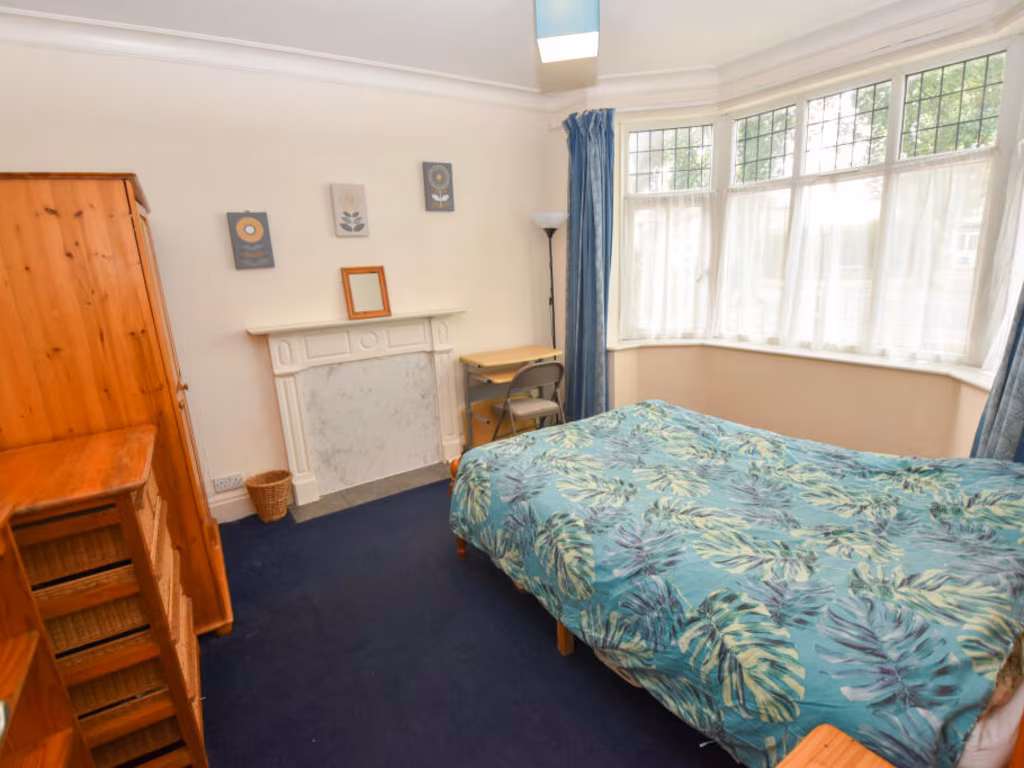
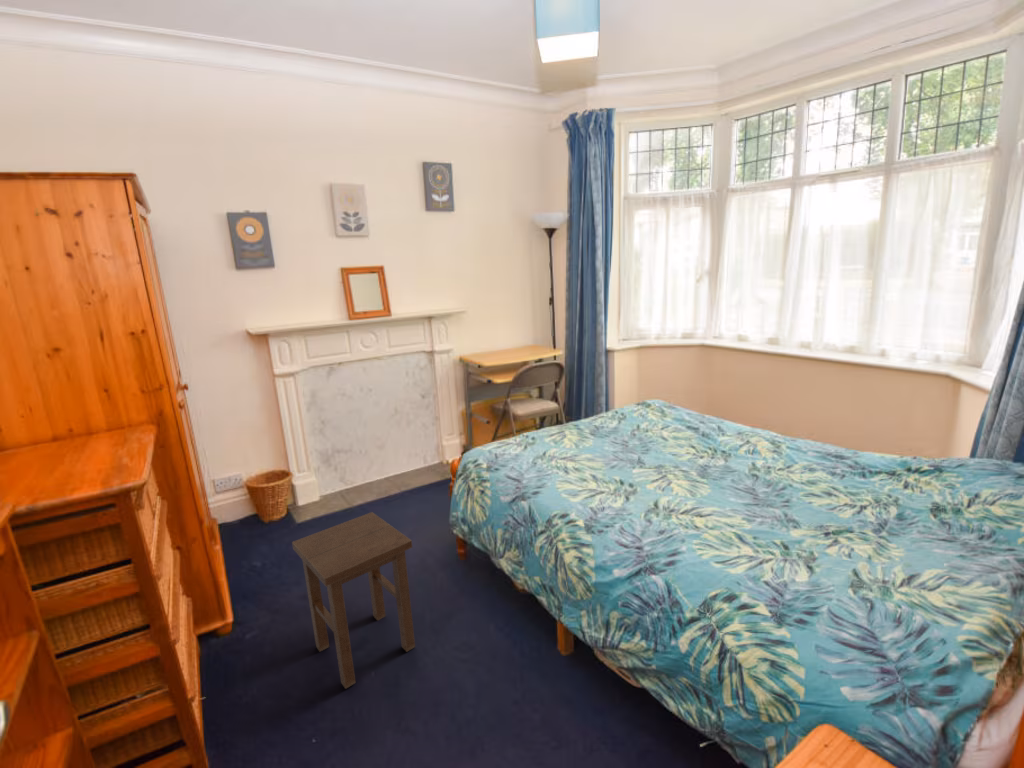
+ stool (370, 592)
